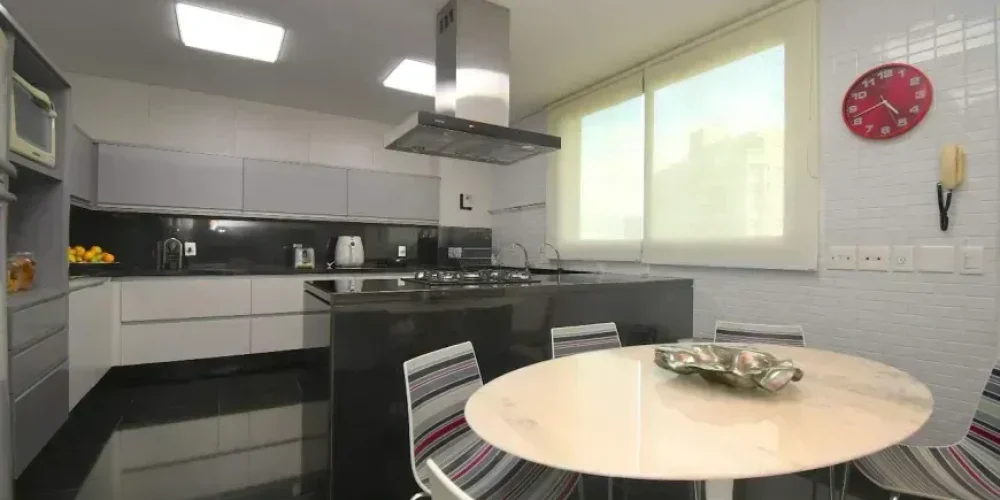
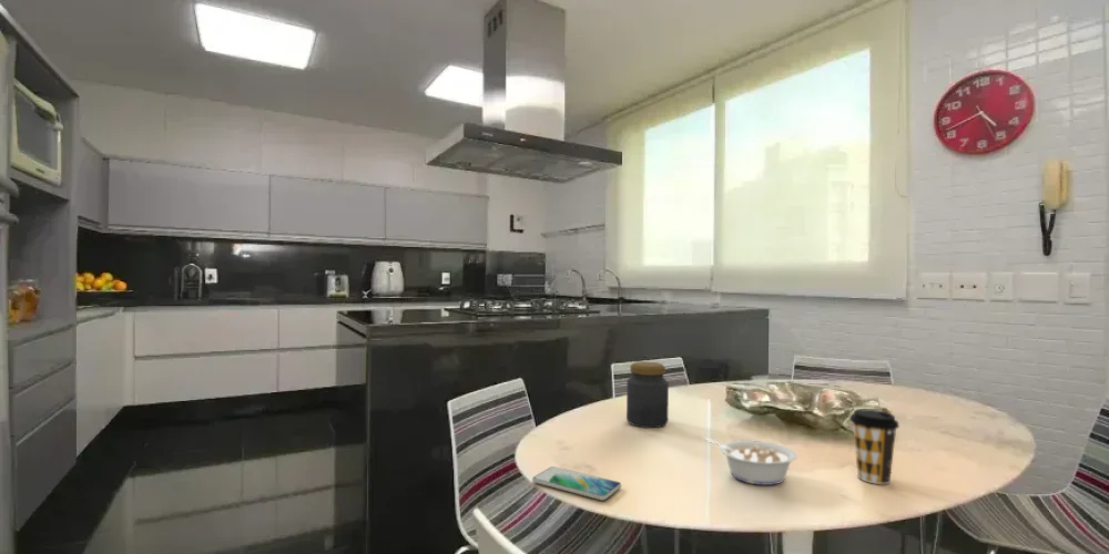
+ jar (647, 392)
+ smartphone (576, 482)
+ coffee cup (873, 445)
+ legume (754, 461)
